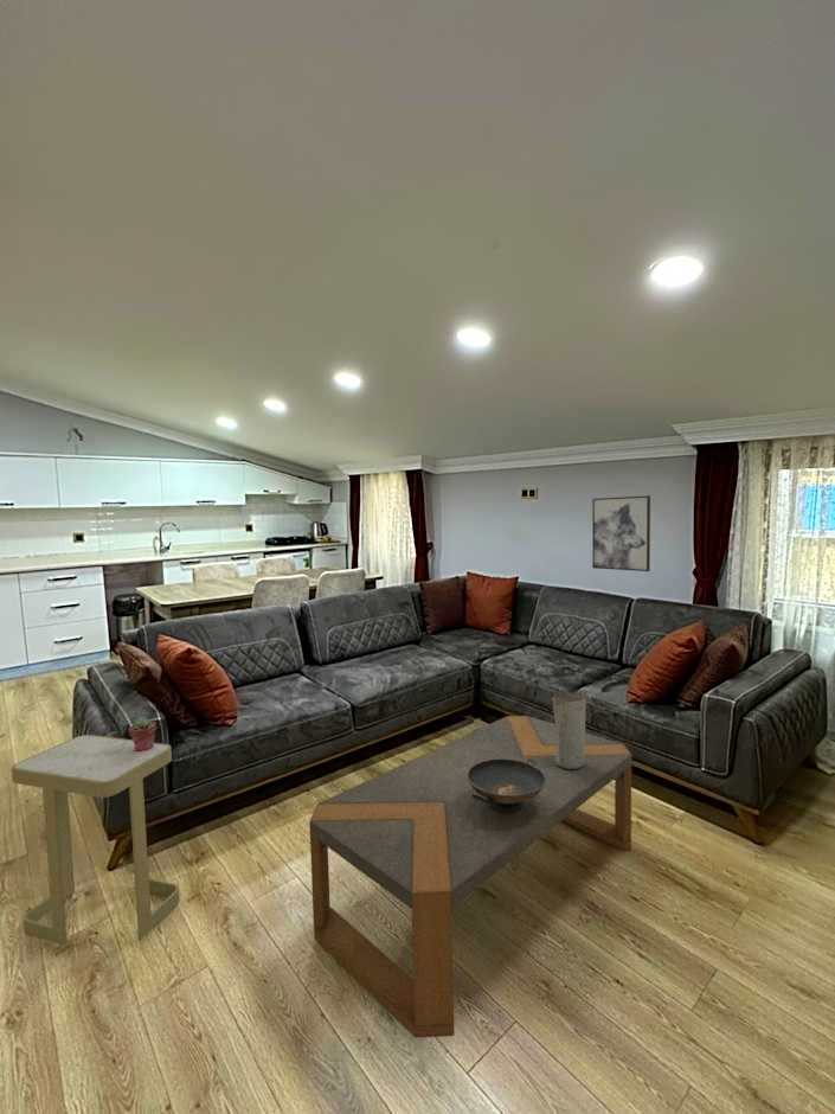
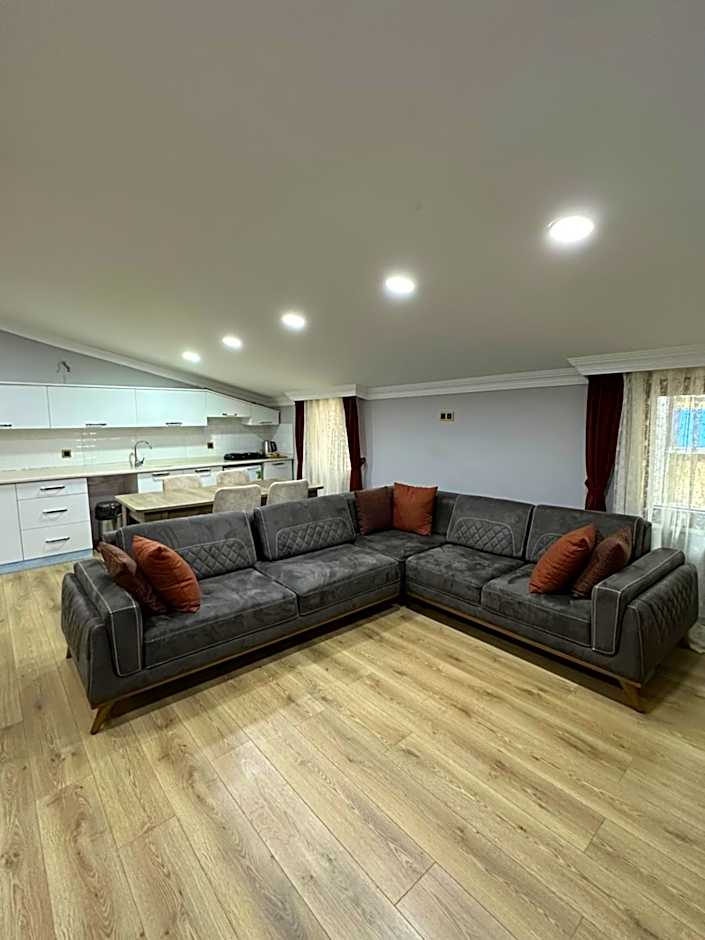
- vase (569, 729)
- side table (70, 836)
- wall art (619, 533)
- potted succulent (142, 731)
- coffee table (487, 828)
- decorative bowl (506, 789)
